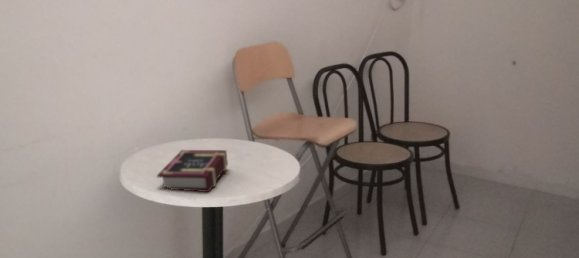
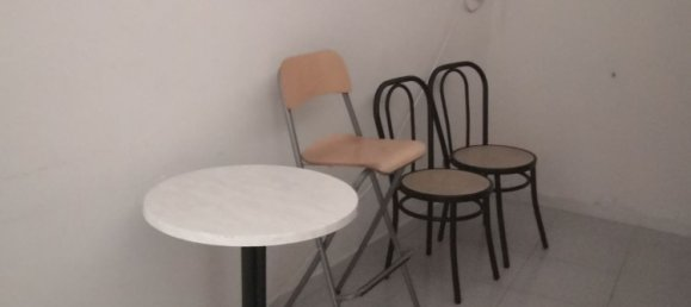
- book (195, 168)
